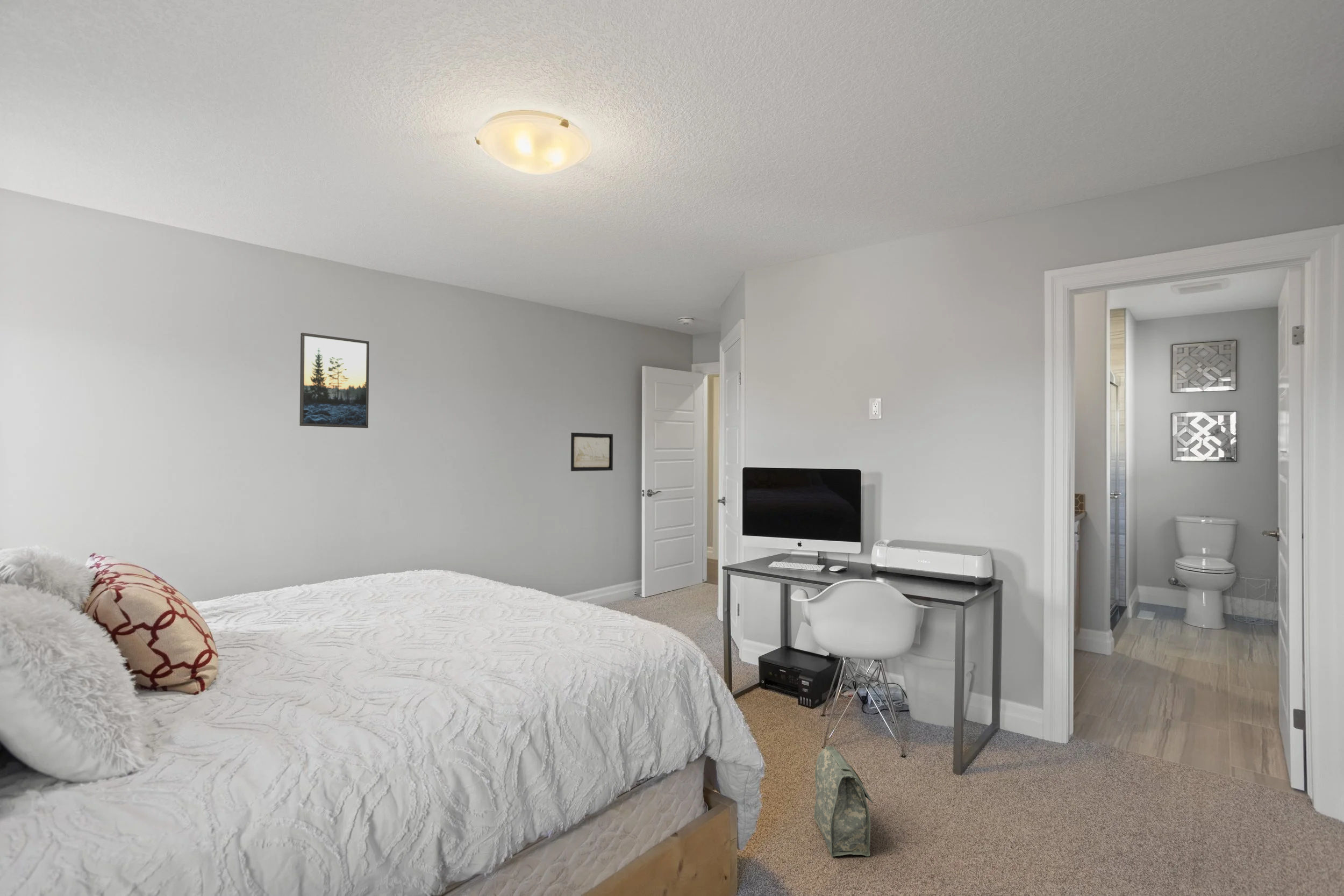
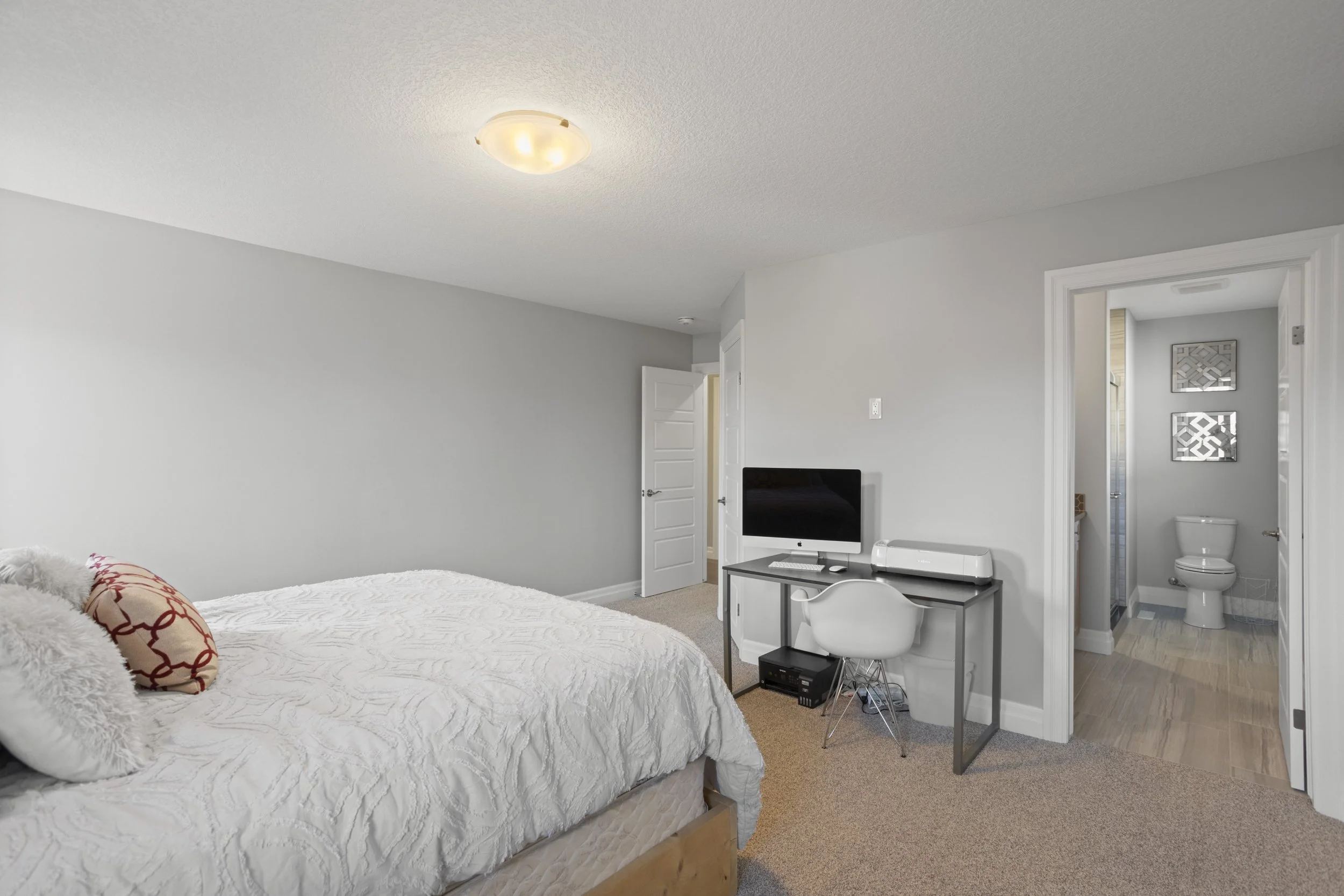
- wall art (592, 452)
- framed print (335, 382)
- bag (842, 797)
